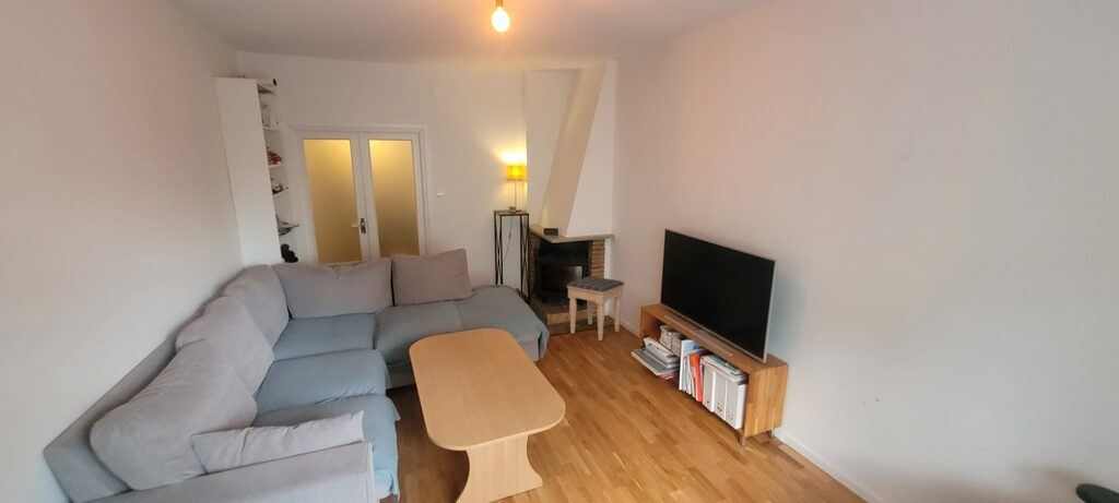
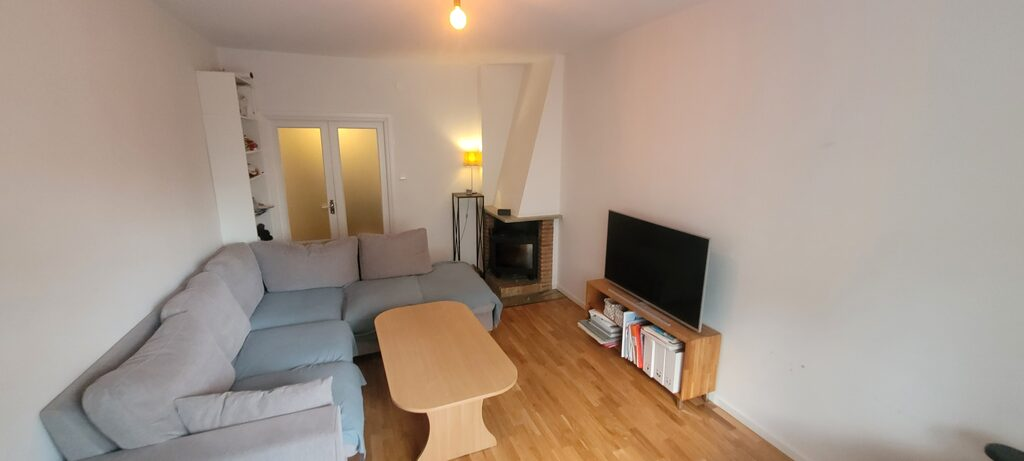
- footstool (592, 307)
